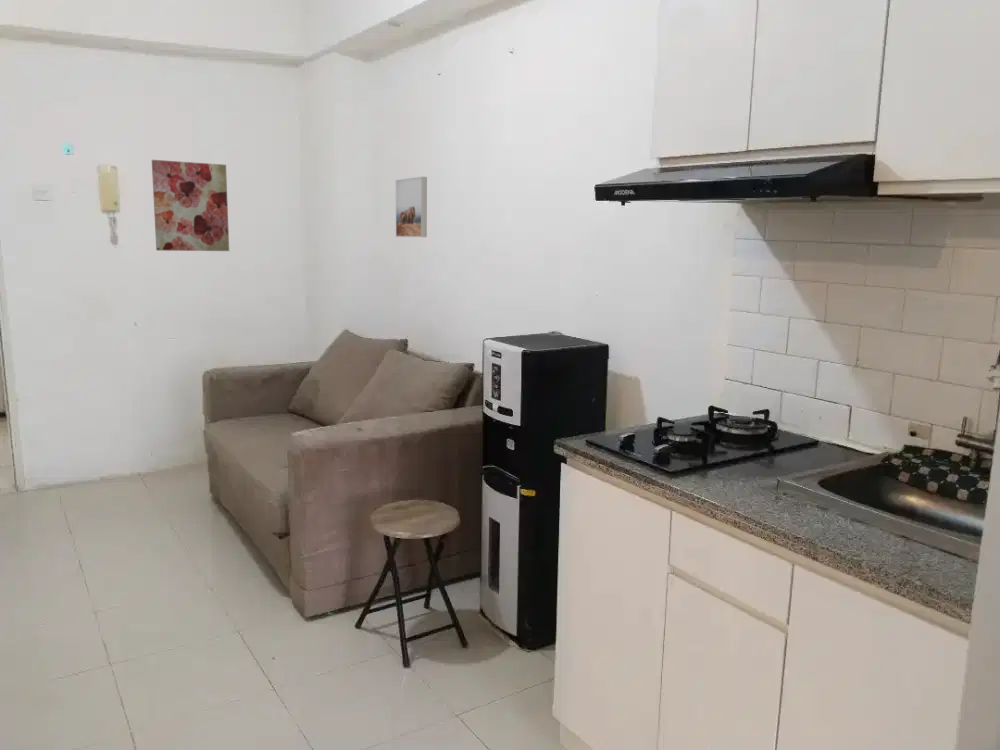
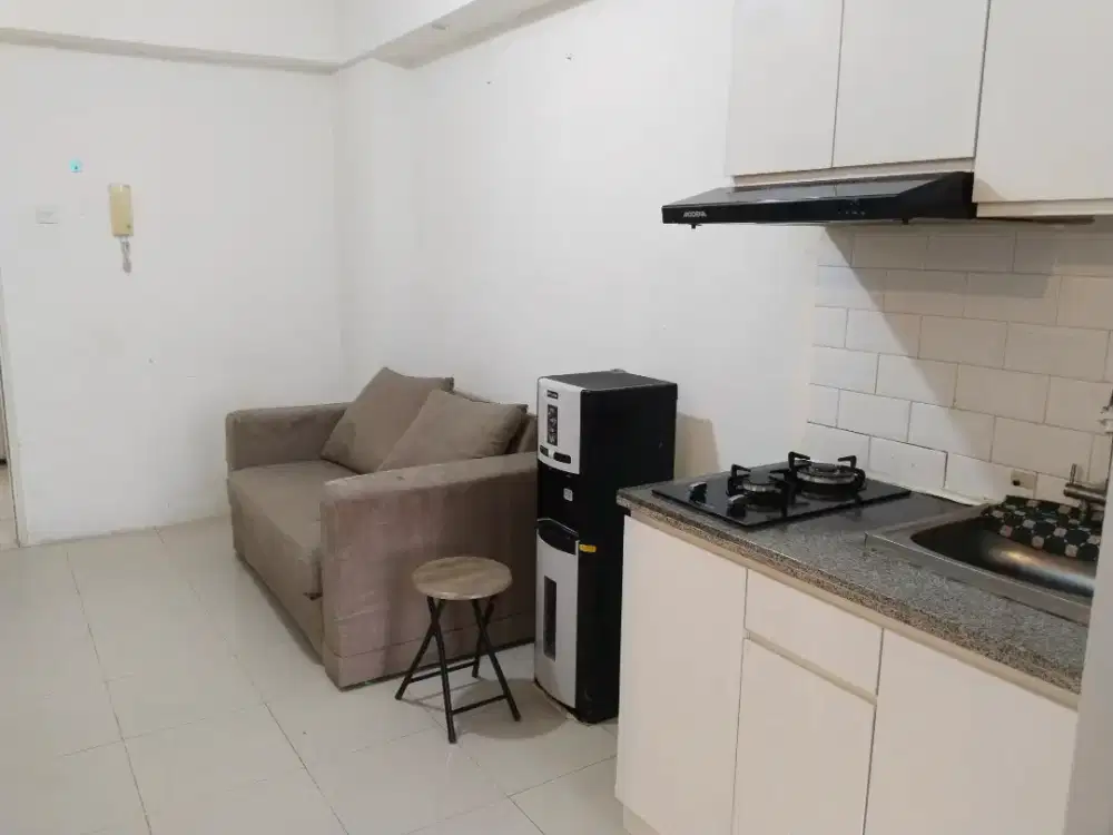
- wall art (191, 207)
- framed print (410, 207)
